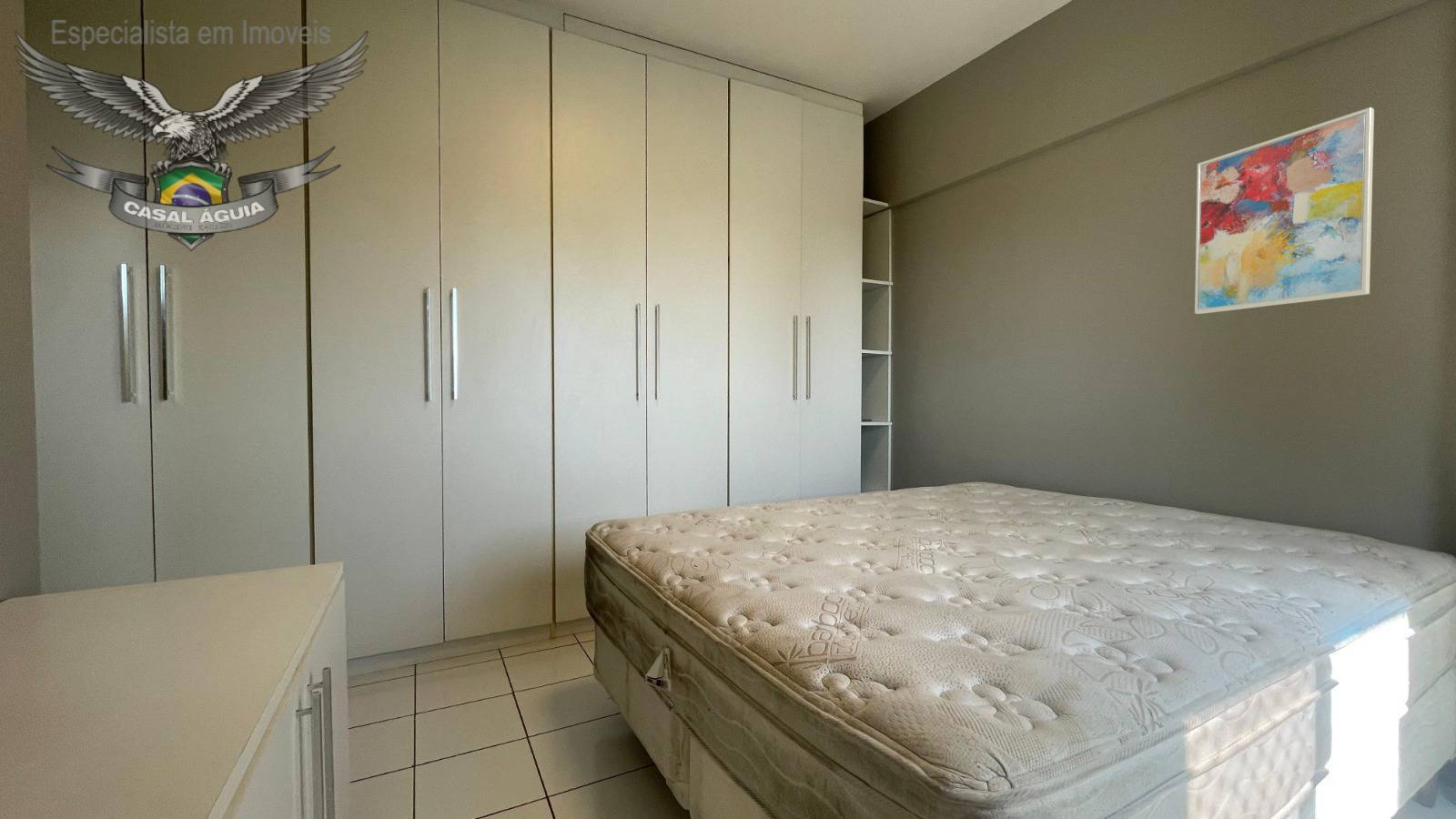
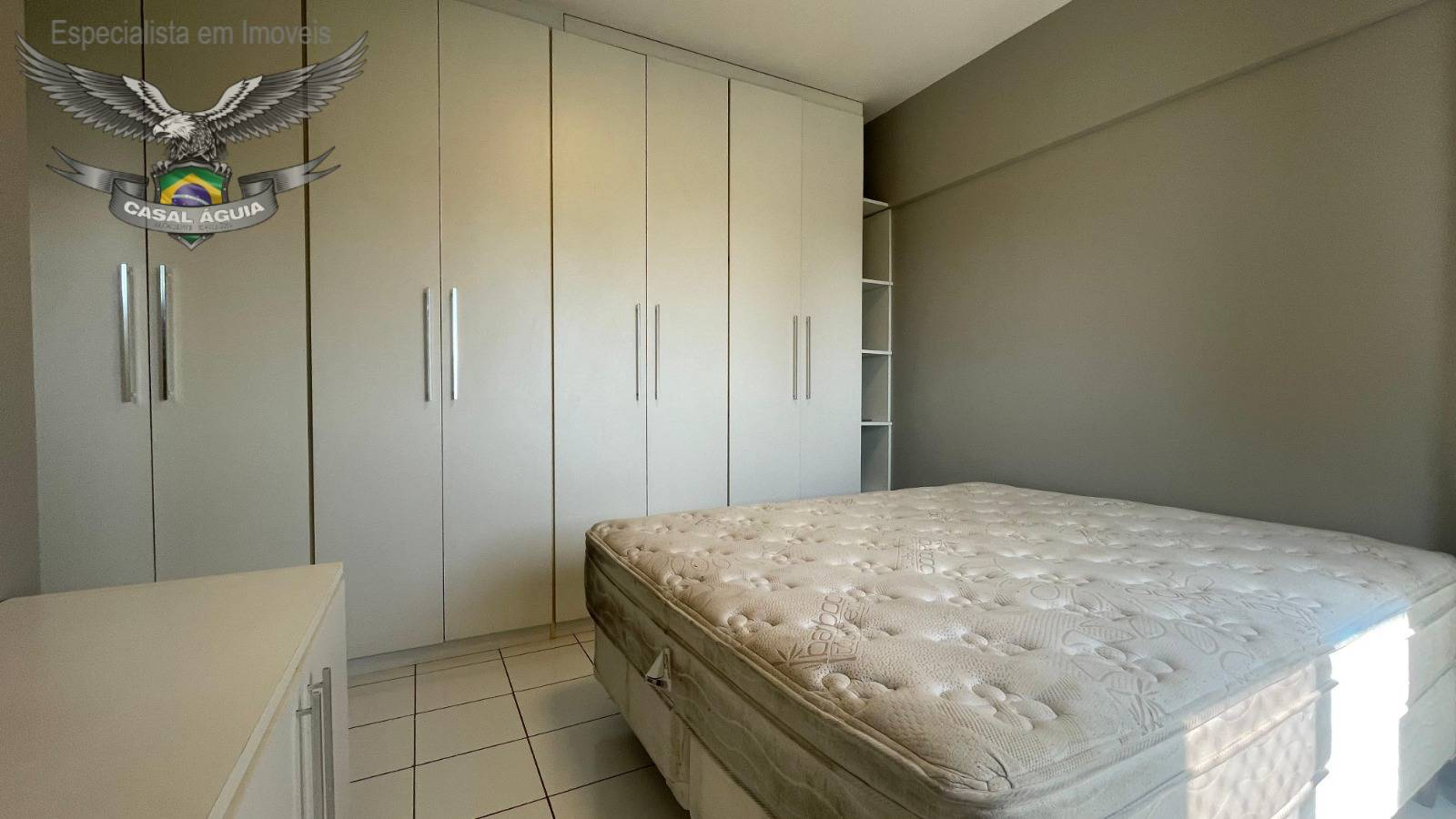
- wall art (1274, 222)
